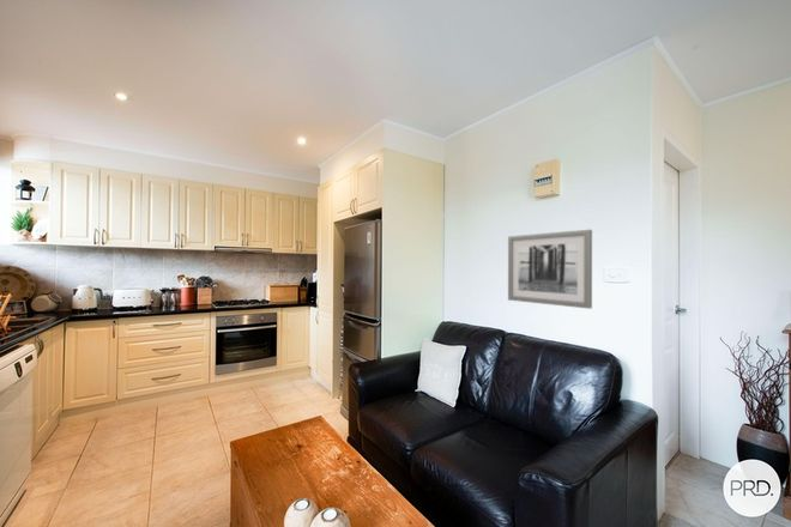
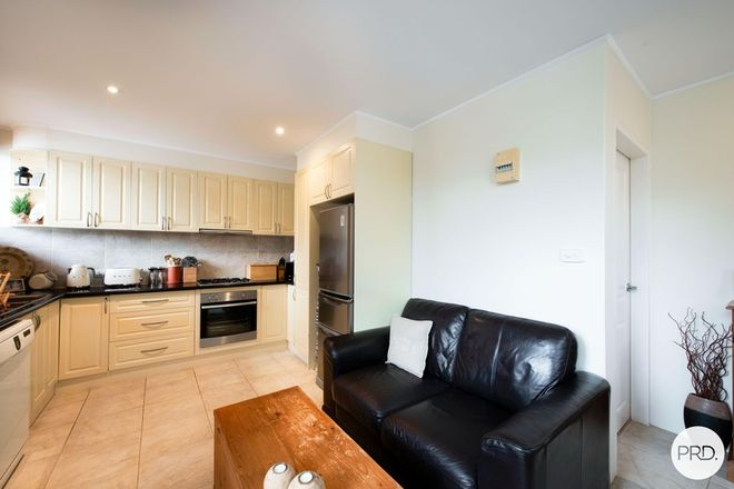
- wall art (545, 268)
